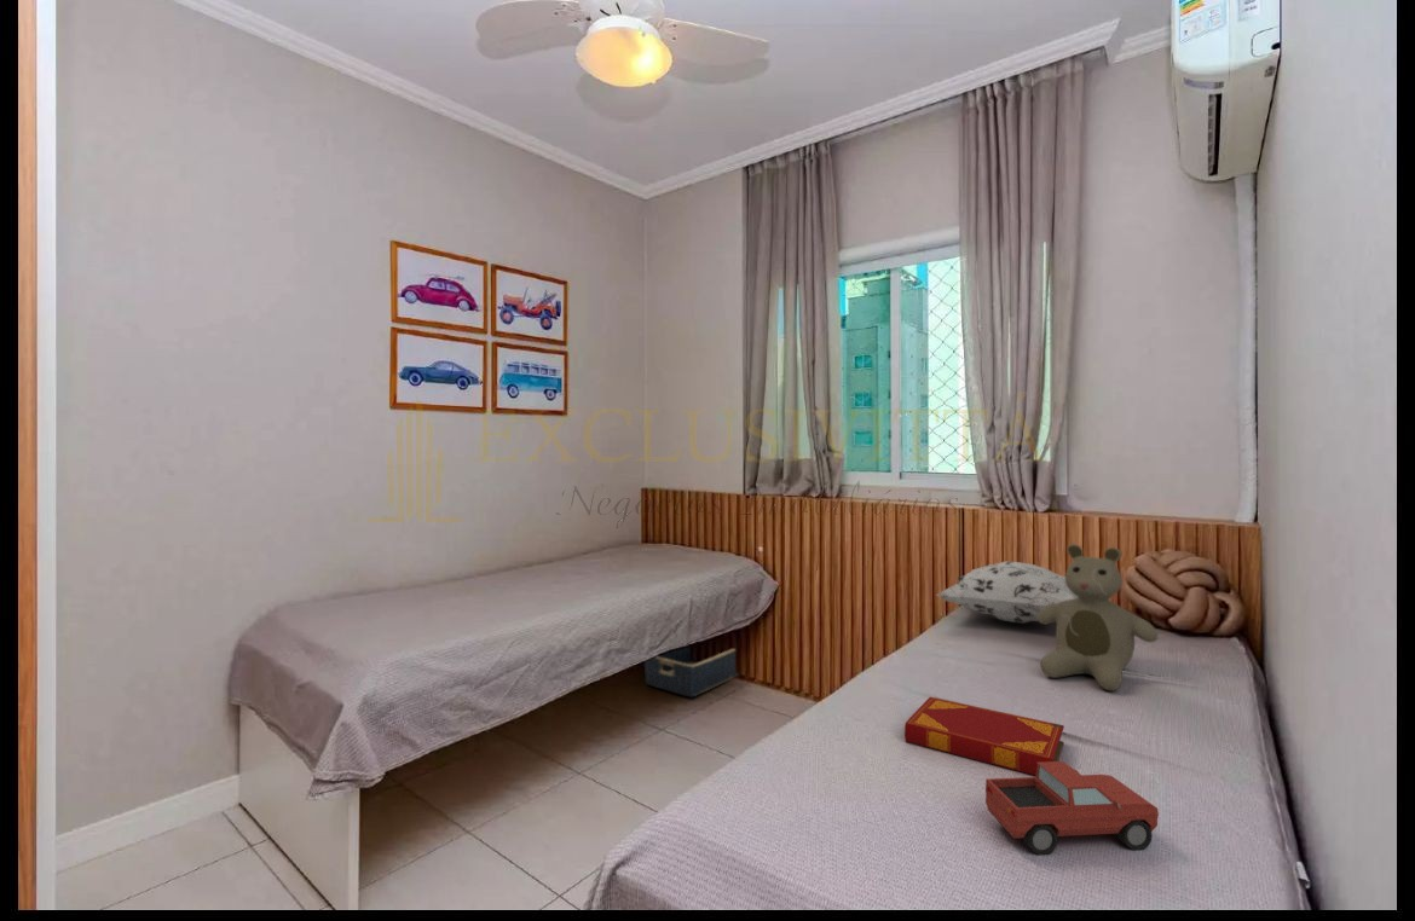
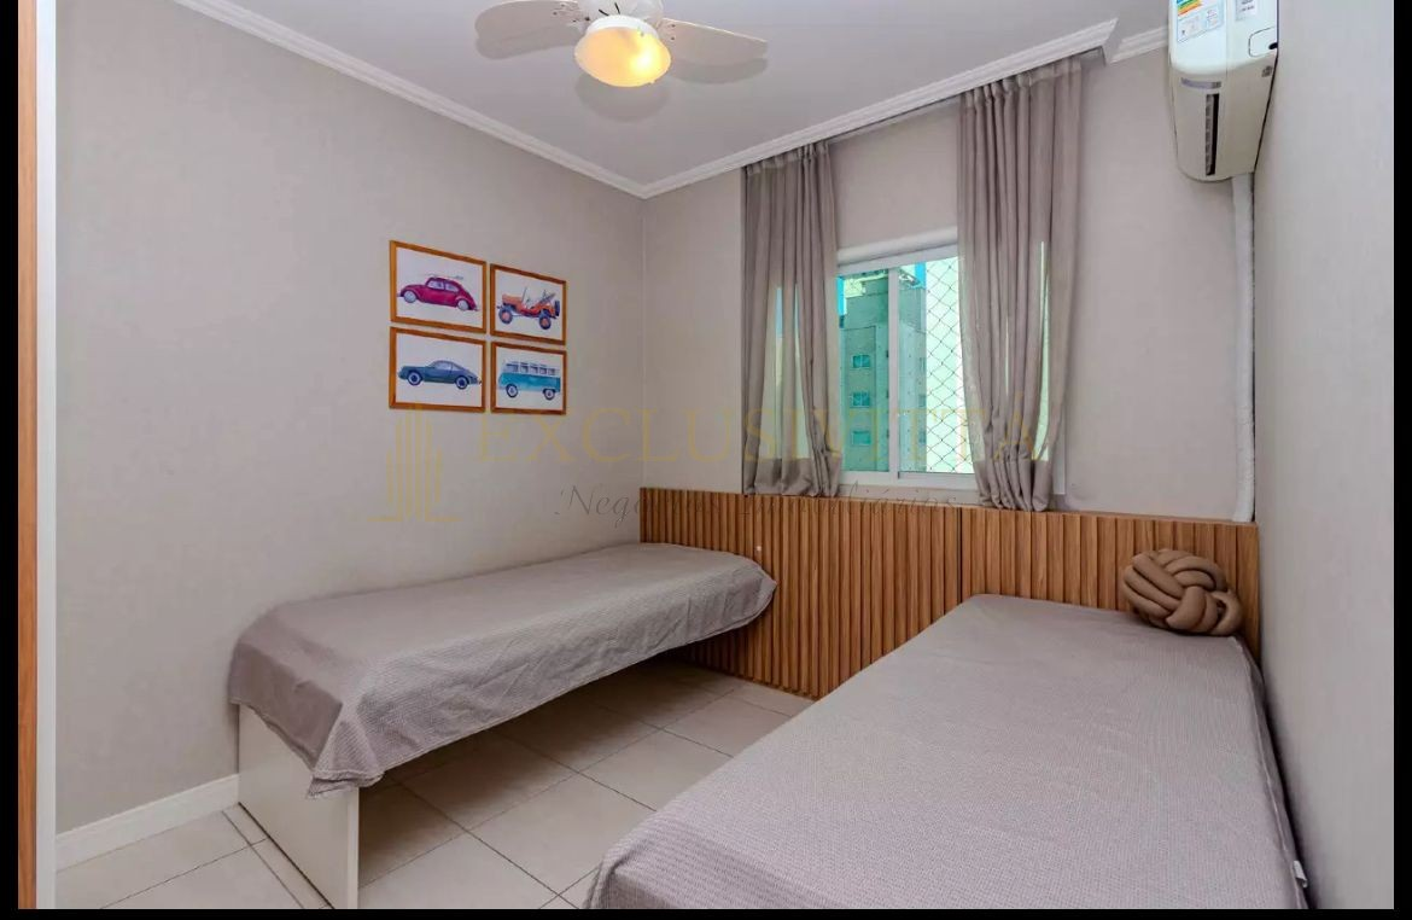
- teddy bear (1088, 610)
- hardback book (983, 732)
- decorative pillow (1015, 591)
- toy car (1068, 804)
- basket (693, 665)
